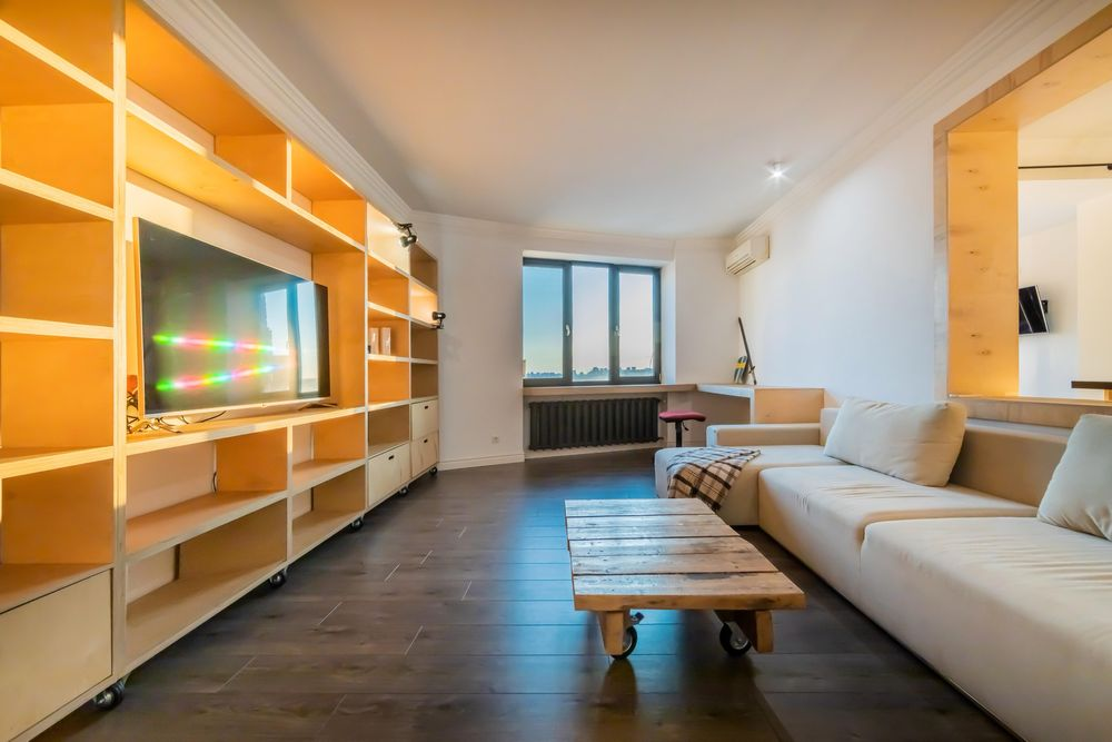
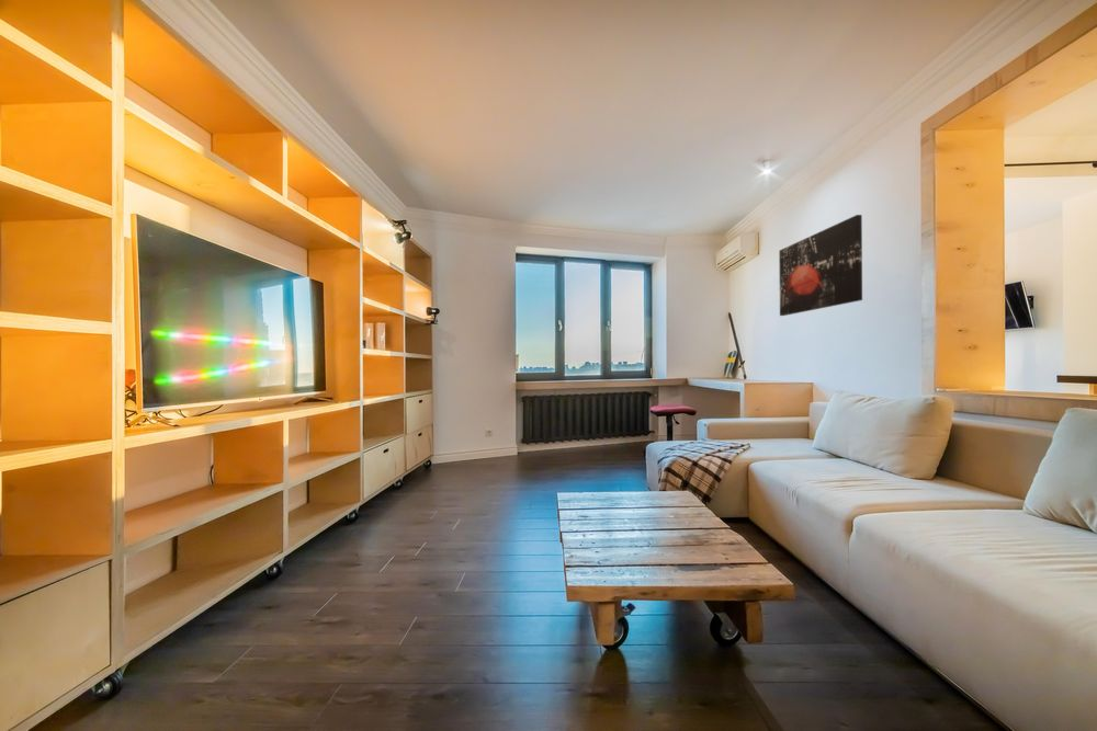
+ wall art (815, 272)
